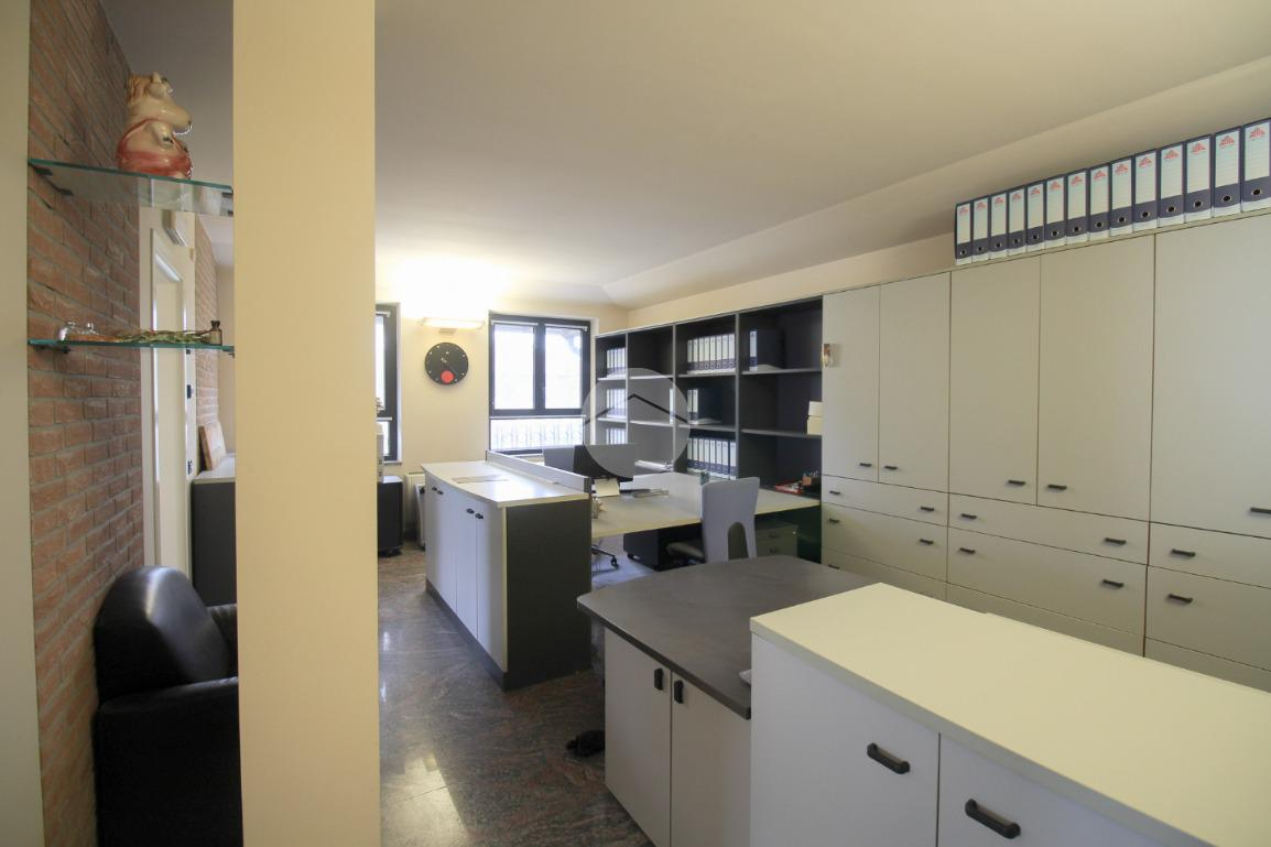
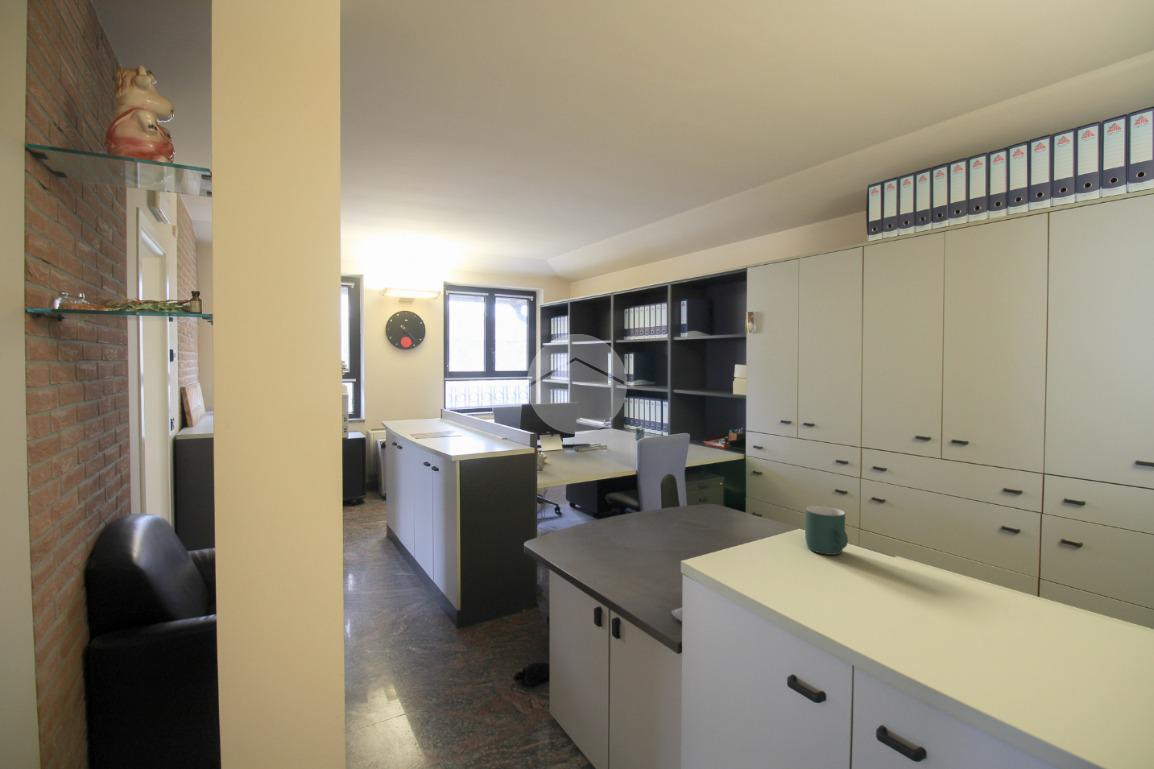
+ mug (830, 532)
